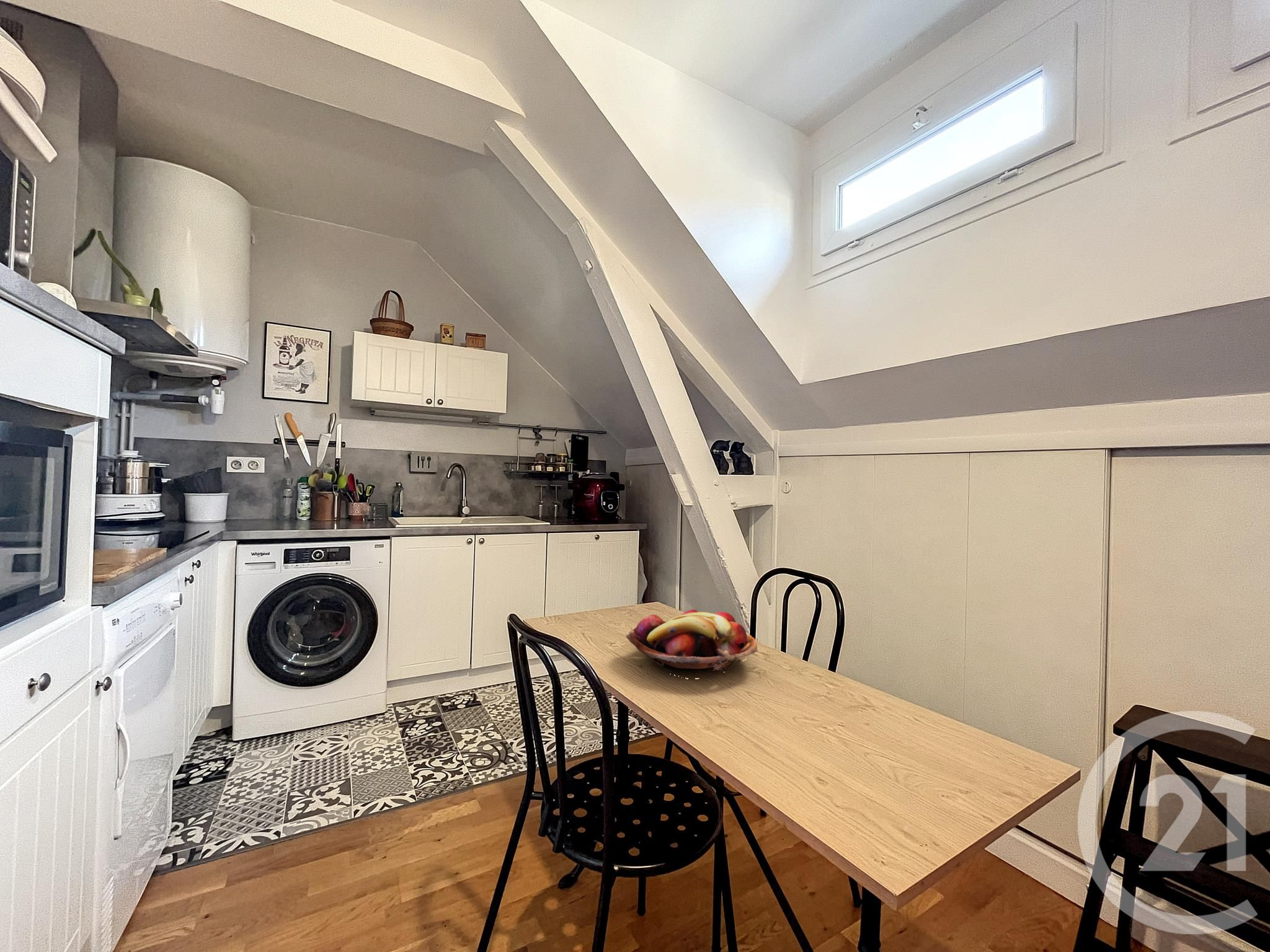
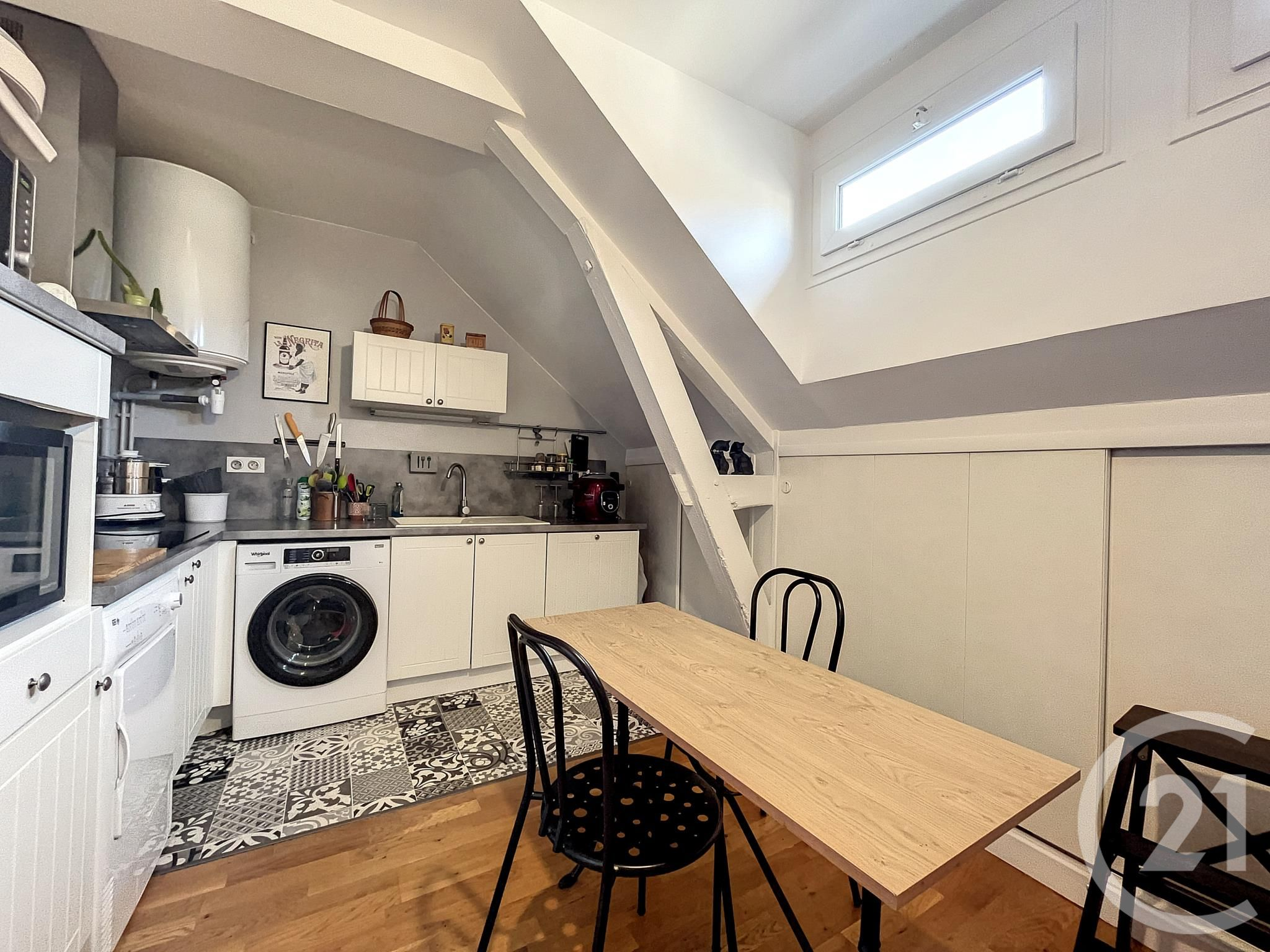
- fruit basket (694, 637)
